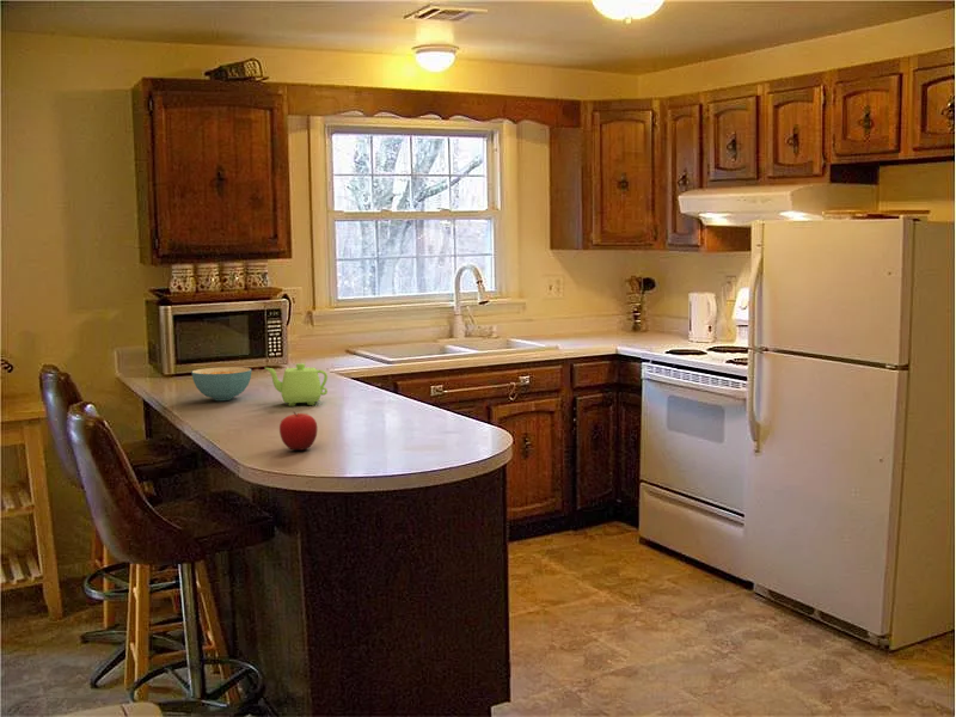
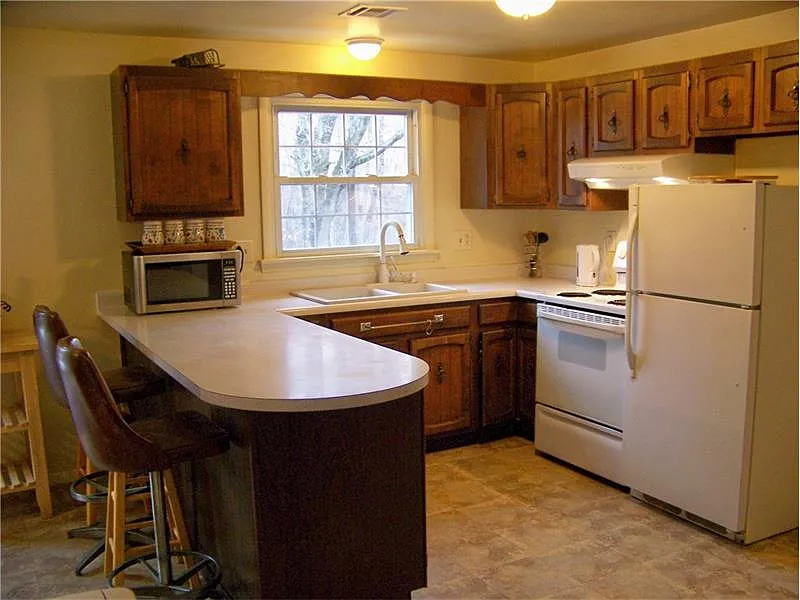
- teapot (295, 384)
- fruit (299, 430)
- cereal bowl (222, 385)
